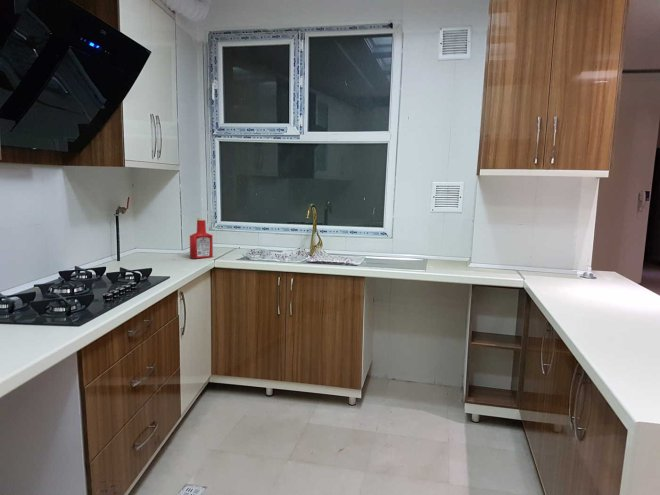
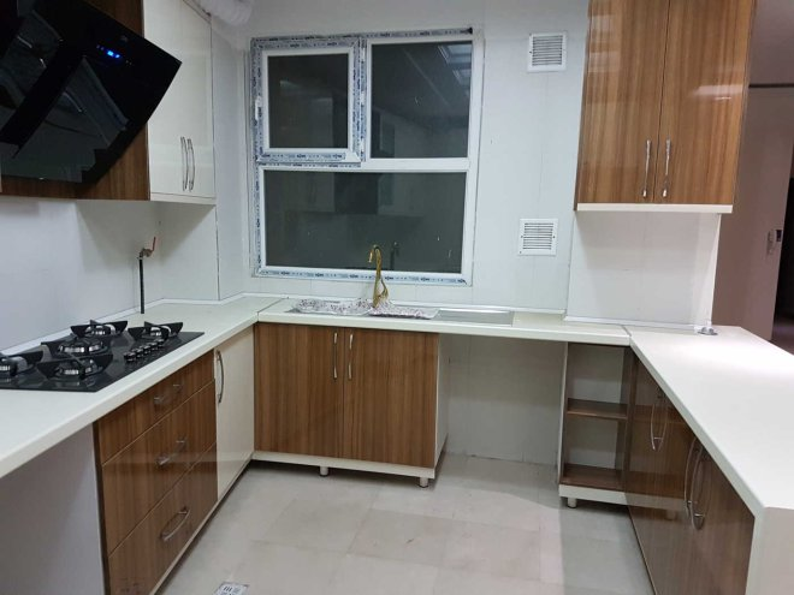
- soap bottle (201, 237)
